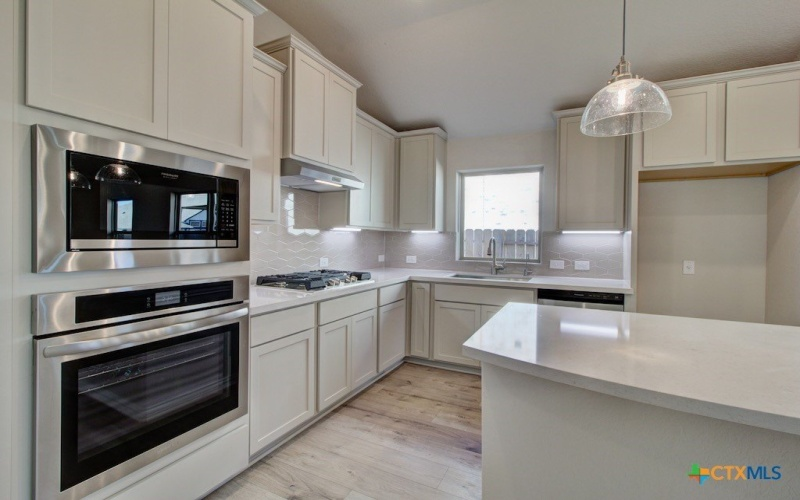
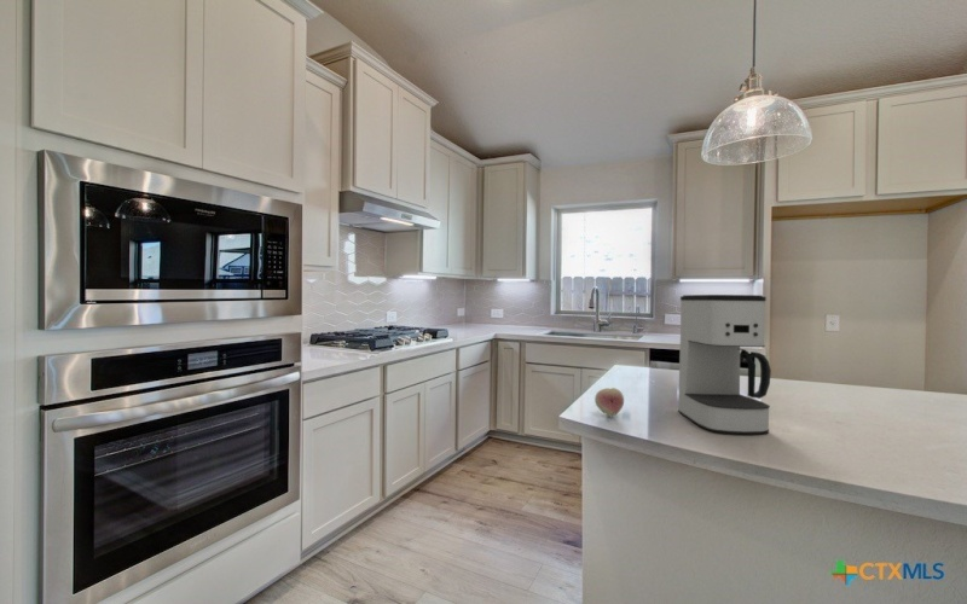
+ coffee maker (729, 359)
+ fruit (609, 401)
